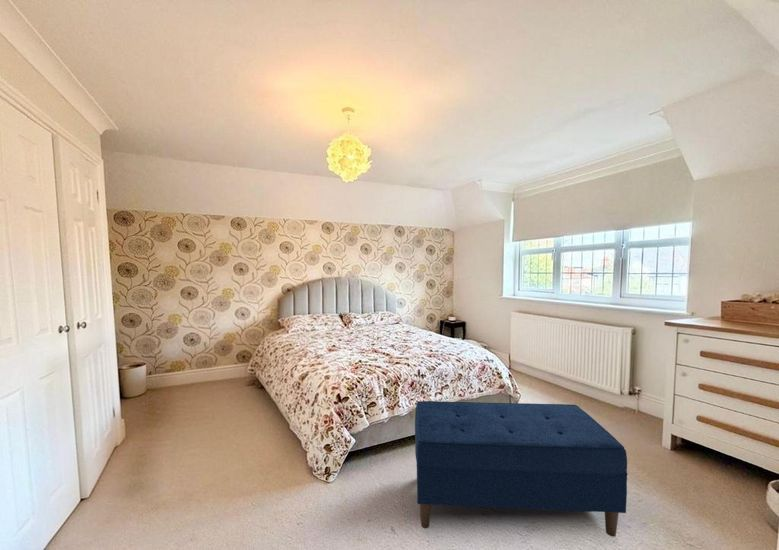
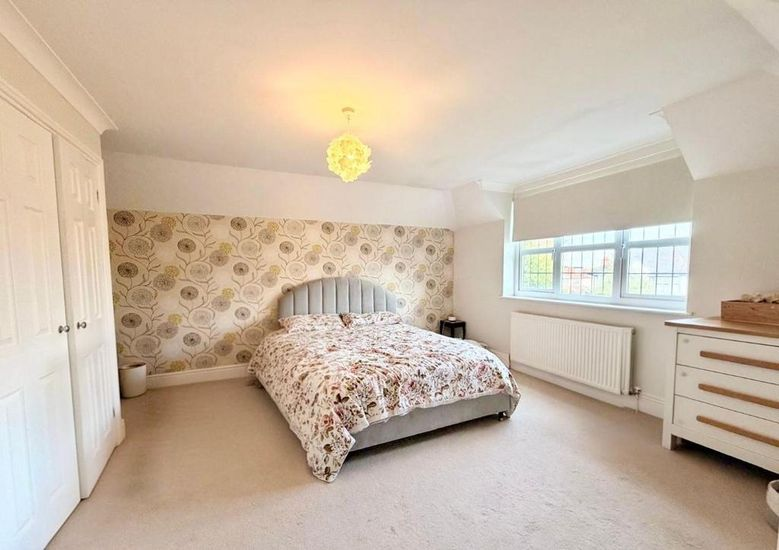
- bench (505, 461)
